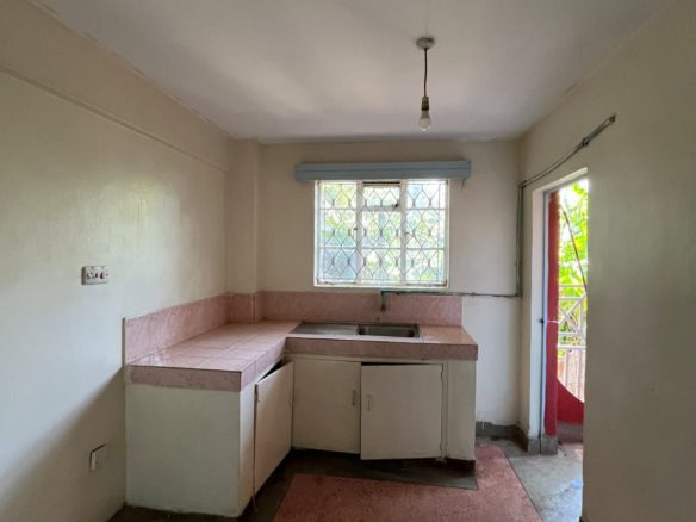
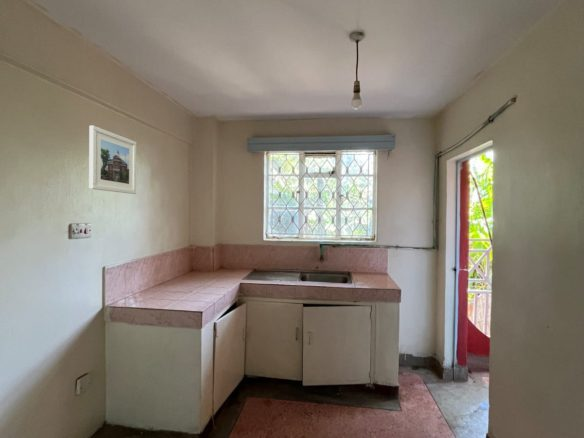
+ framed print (115, 163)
